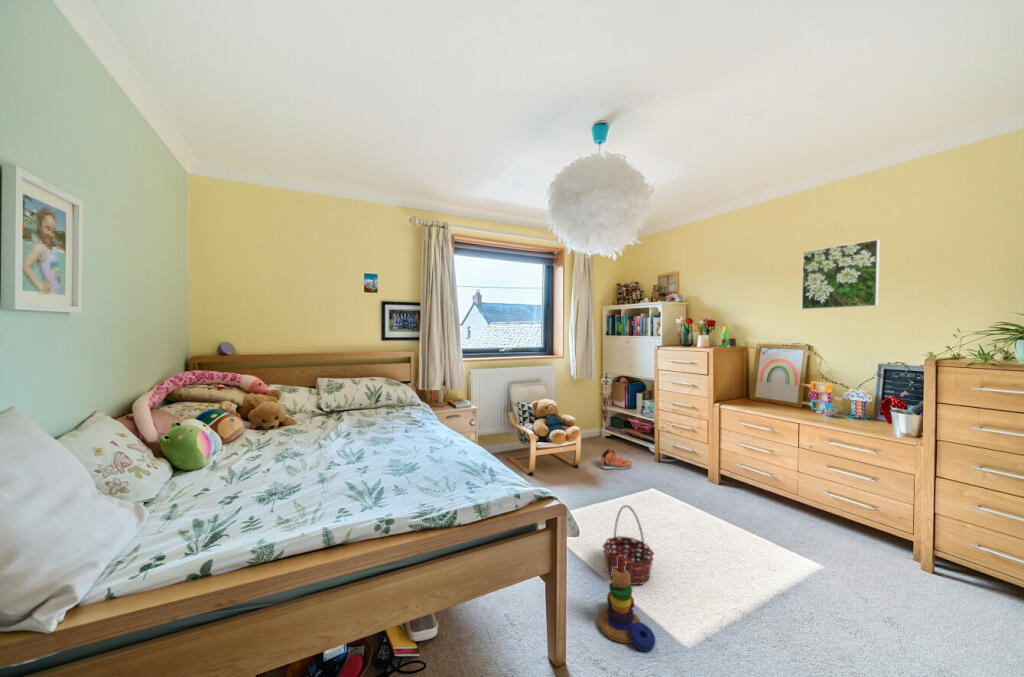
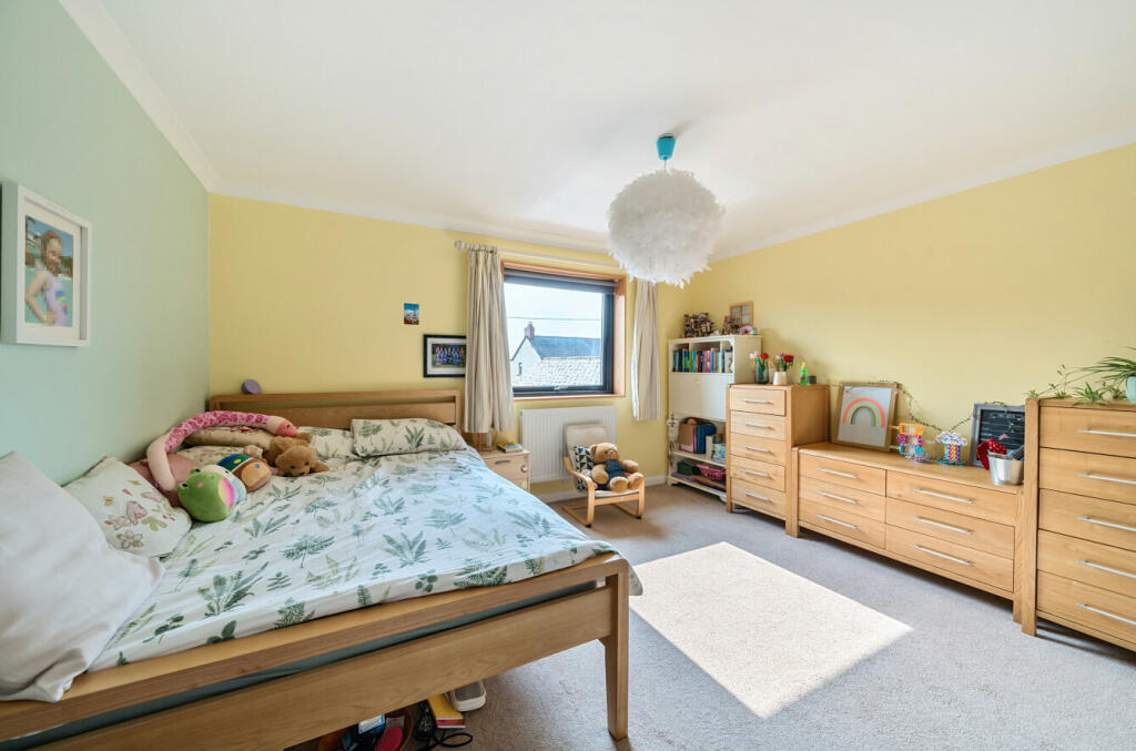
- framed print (837, 277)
- stacking toy (626, 591)
- basket (628, 539)
- sneaker (616, 458)
